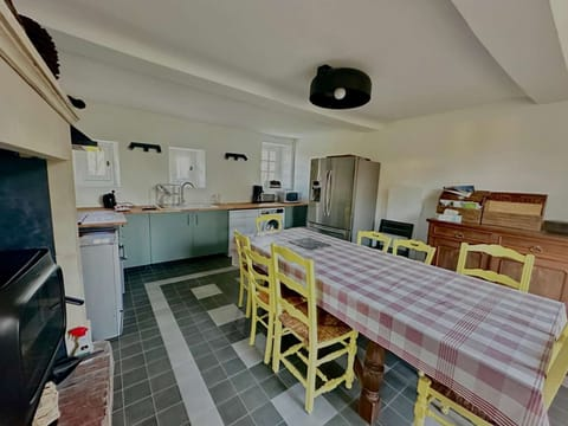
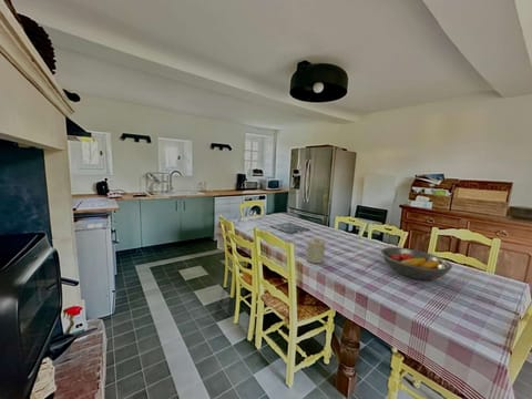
+ candle (316, 248)
+ fruit bowl (412, 263)
